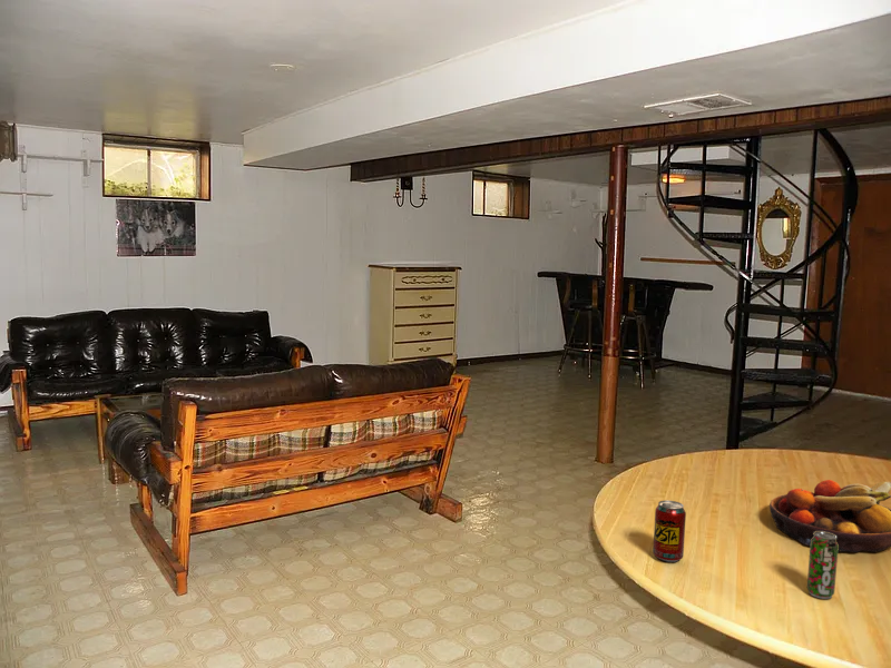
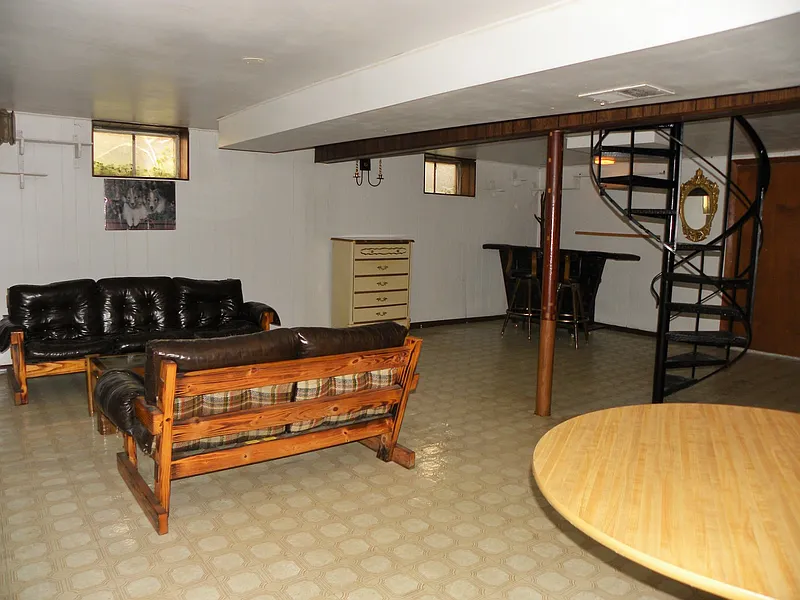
- beverage can (669, 530)
- fruit bowl (836, 507)
- beverage can (822, 564)
